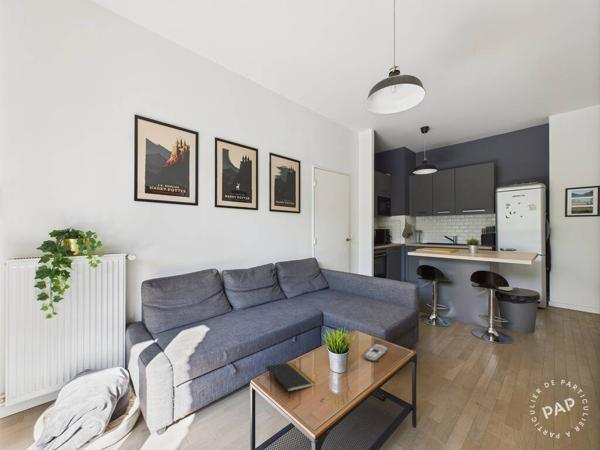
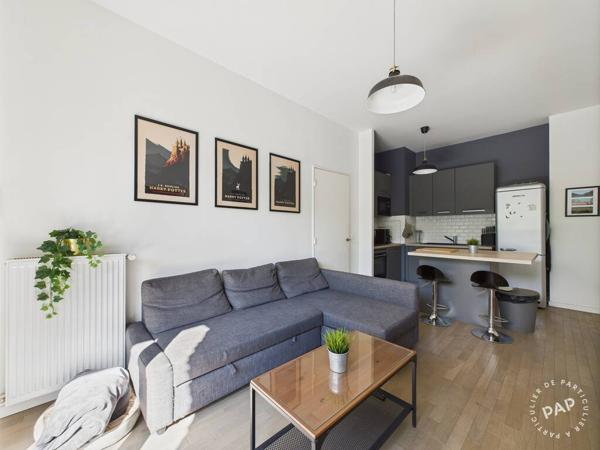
- remote control (375, 352)
- notepad (289, 375)
